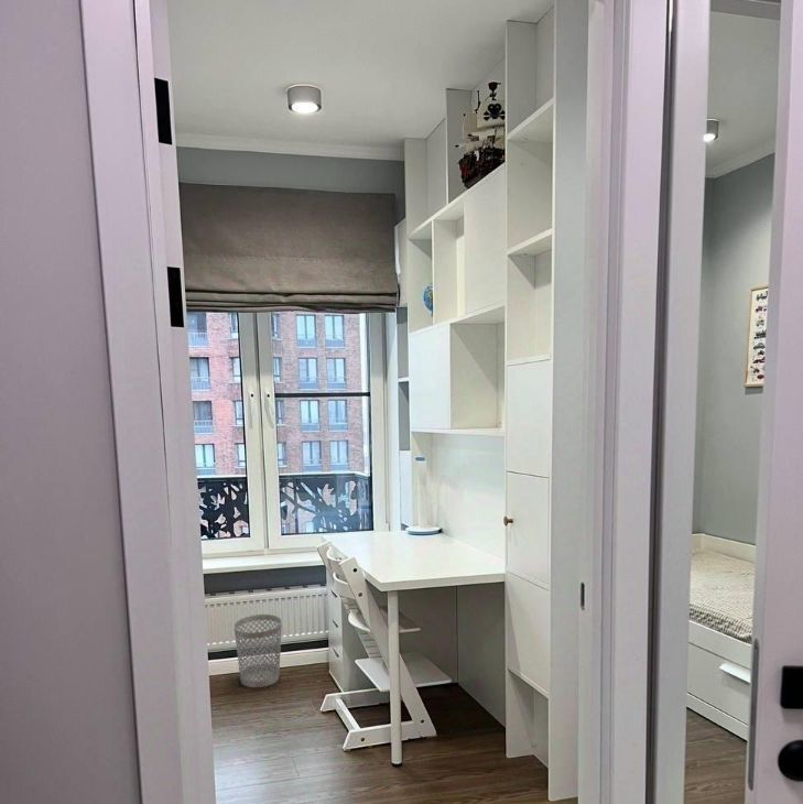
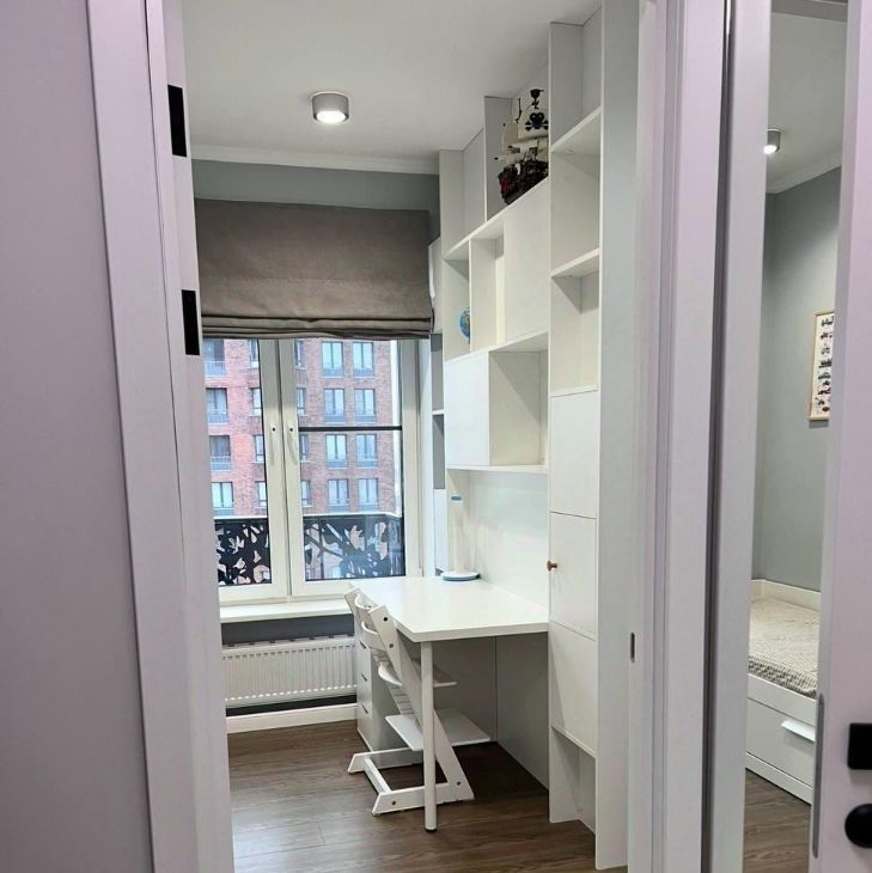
- wastebasket (259, 651)
